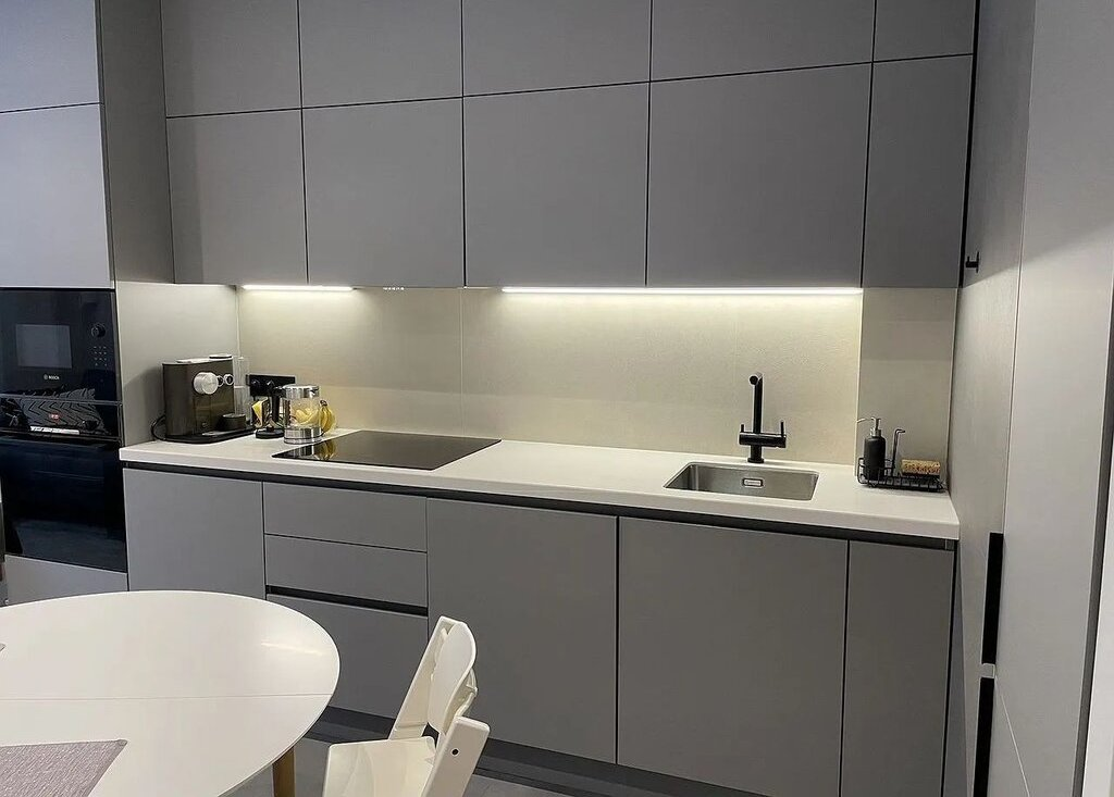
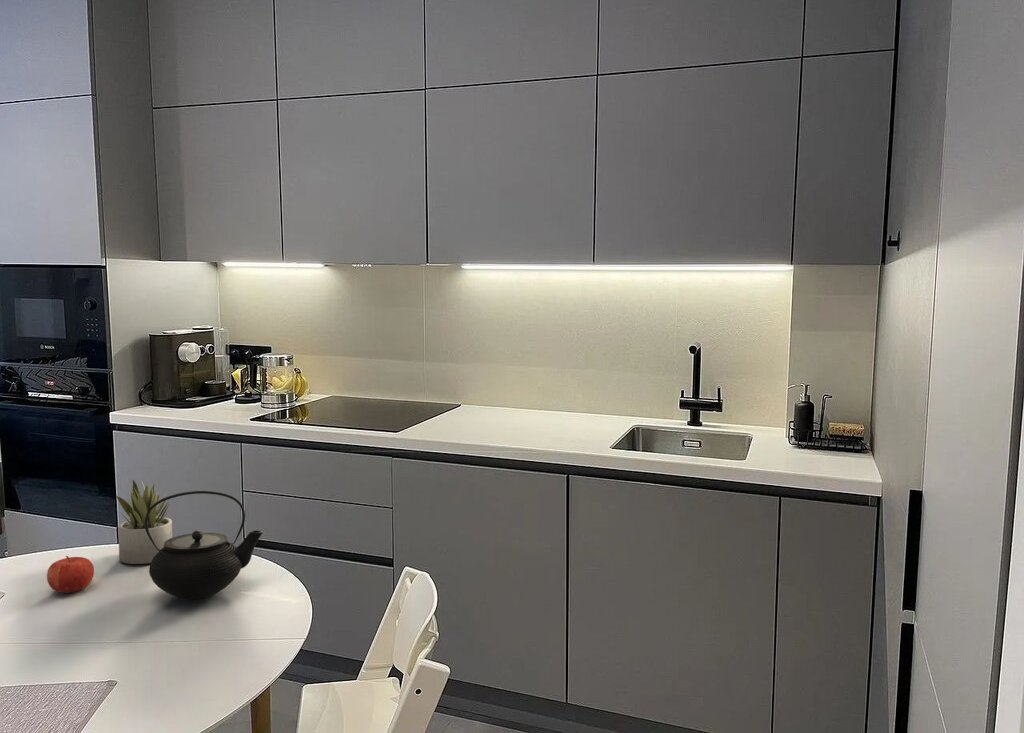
+ fruit (70, 572)
+ teapot (205, 541)
+ succulent plant (144, 517)
